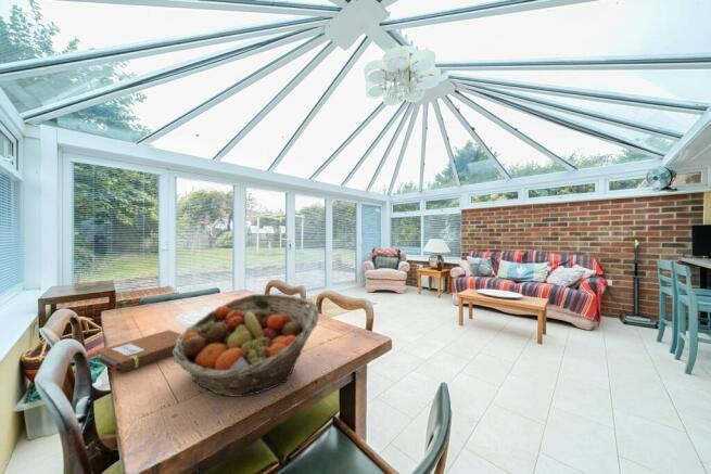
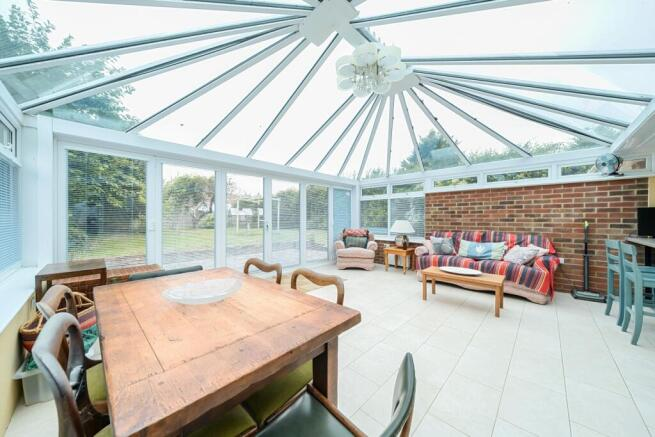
- fruit basket (250, 336)
- notebook (147, 349)
